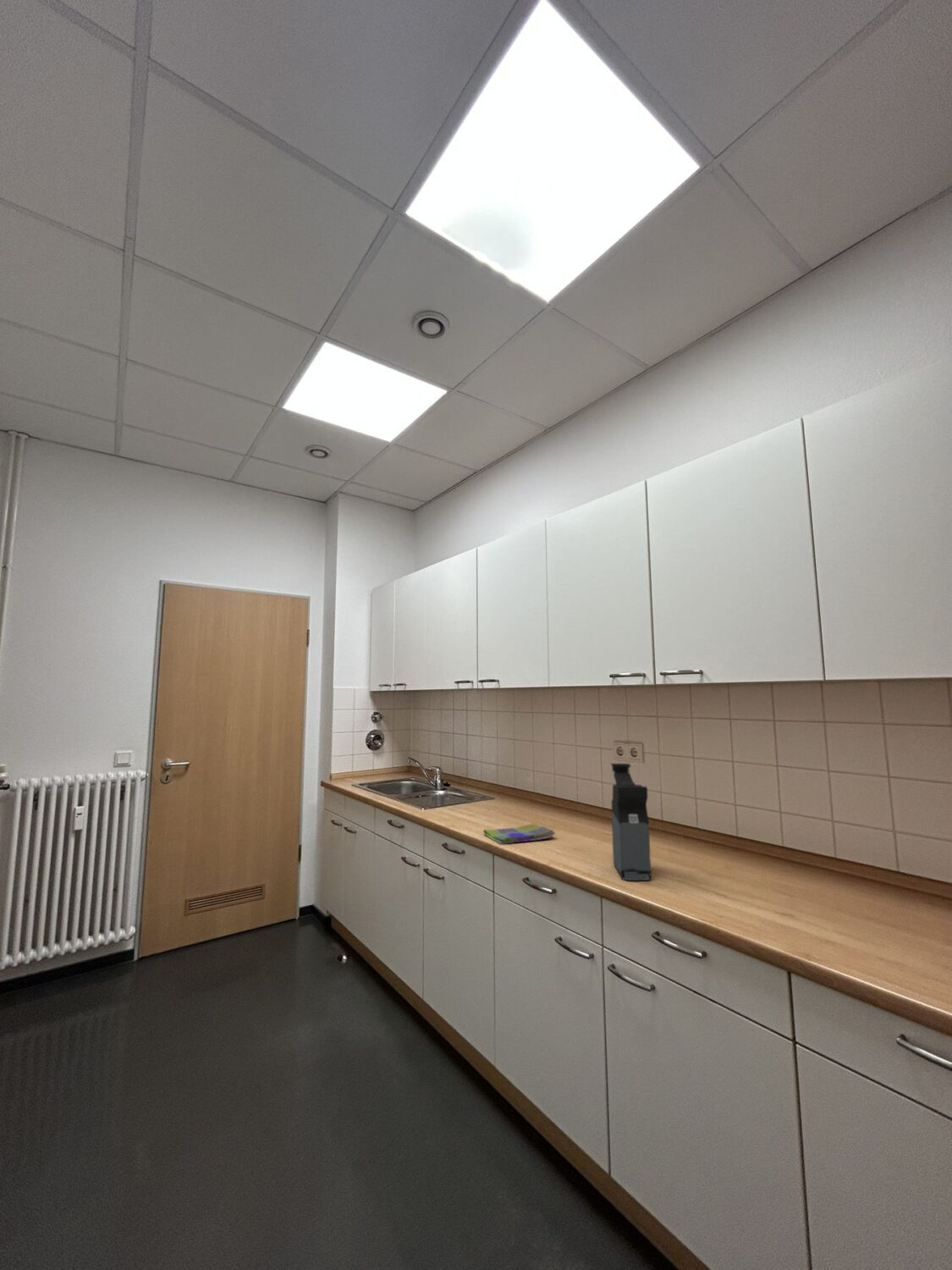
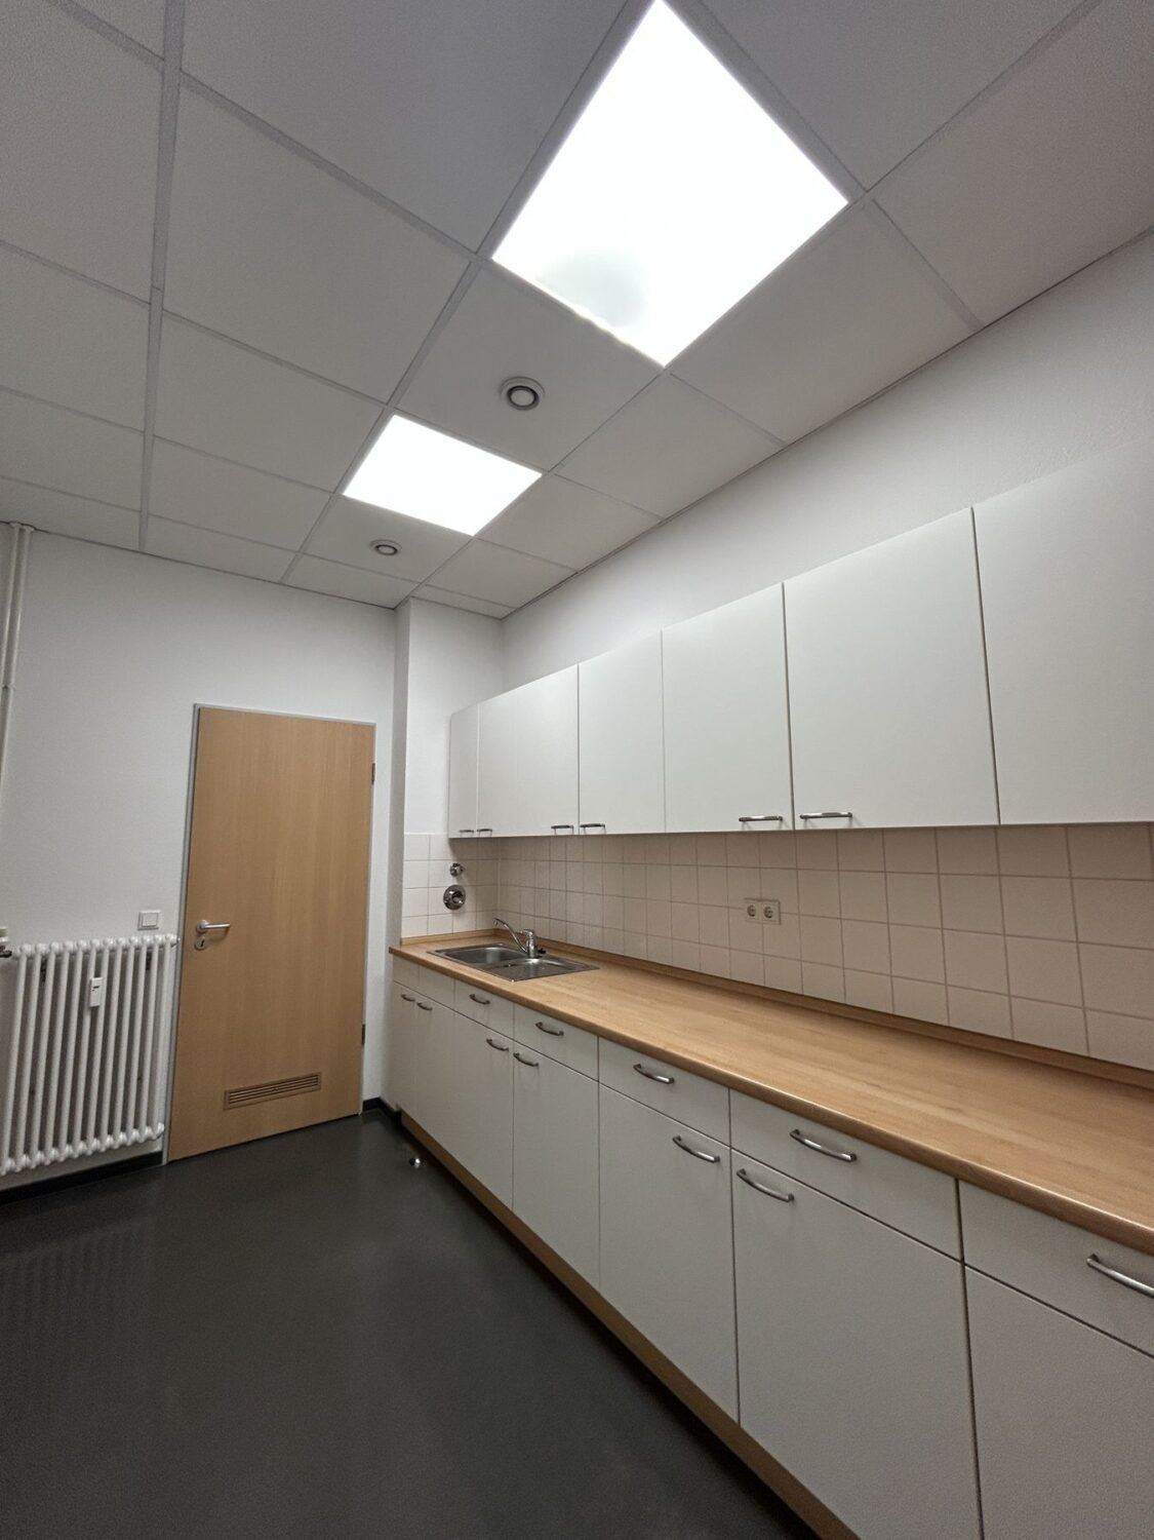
- coffee maker (628, 818)
- dish towel (519, 832)
